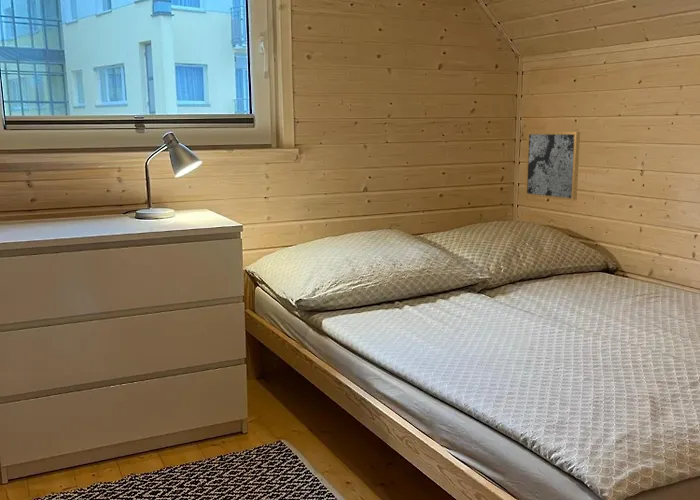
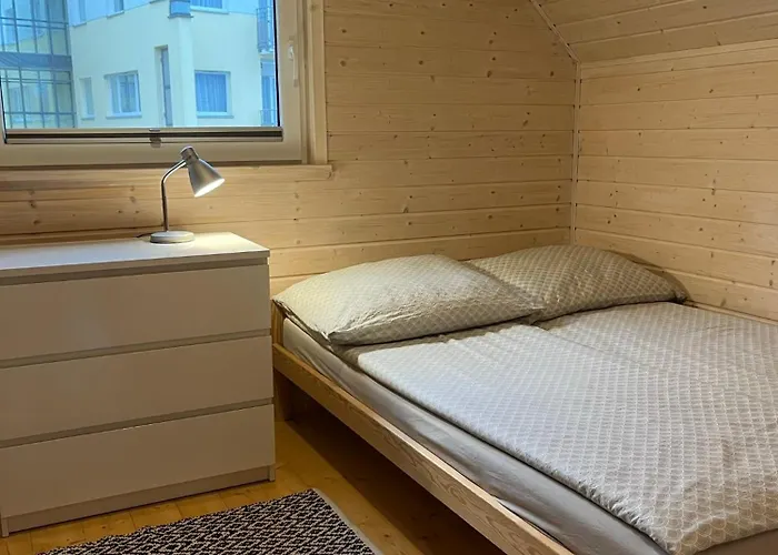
- wall art (551, 165)
